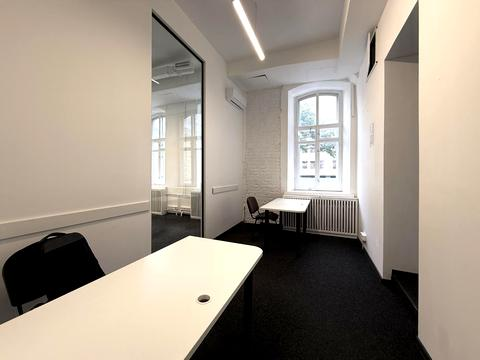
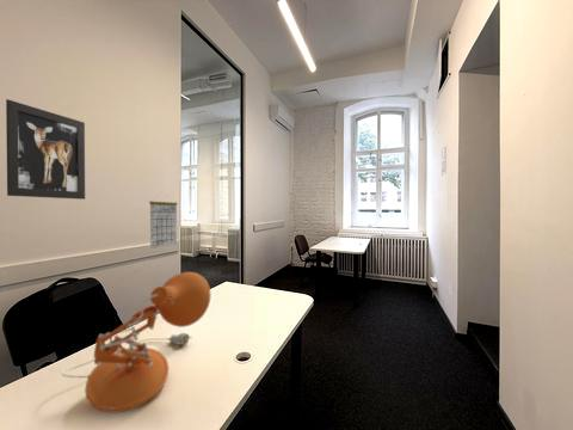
+ calendar (164, 219)
+ desk lamp (147, 321)
+ wall art (50, 154)
